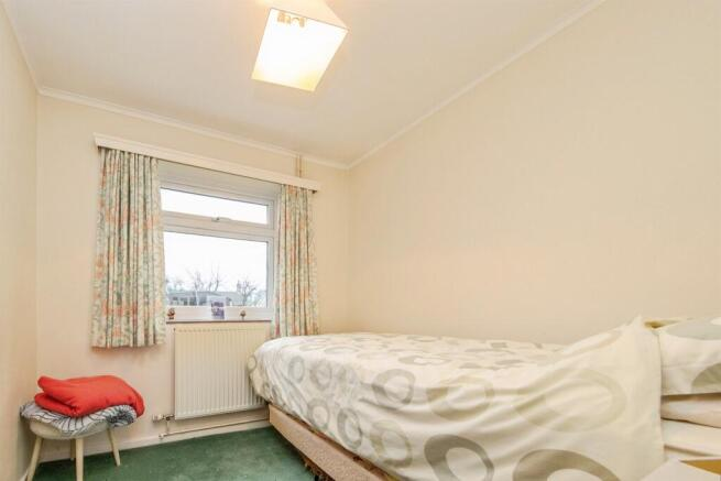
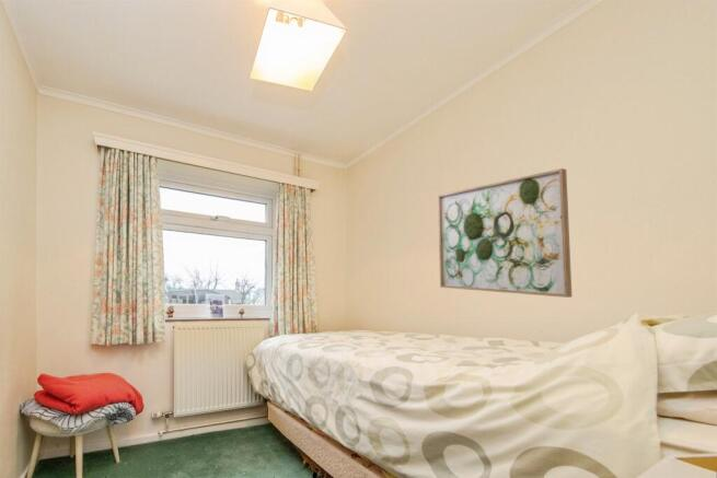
+ wall art (492, 237)
